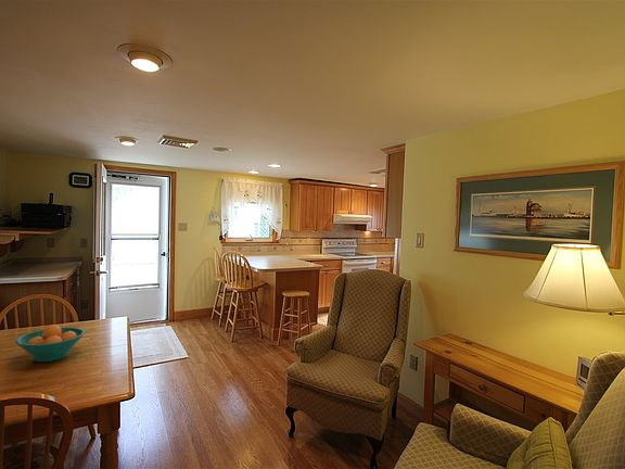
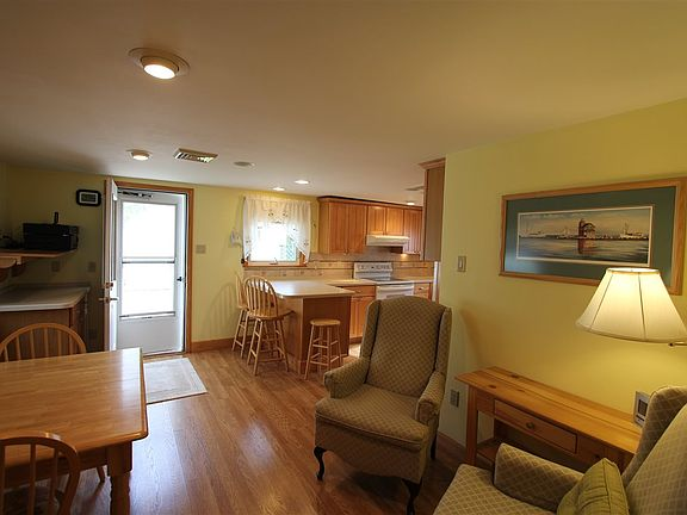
- fruit bowl (51, 341)
